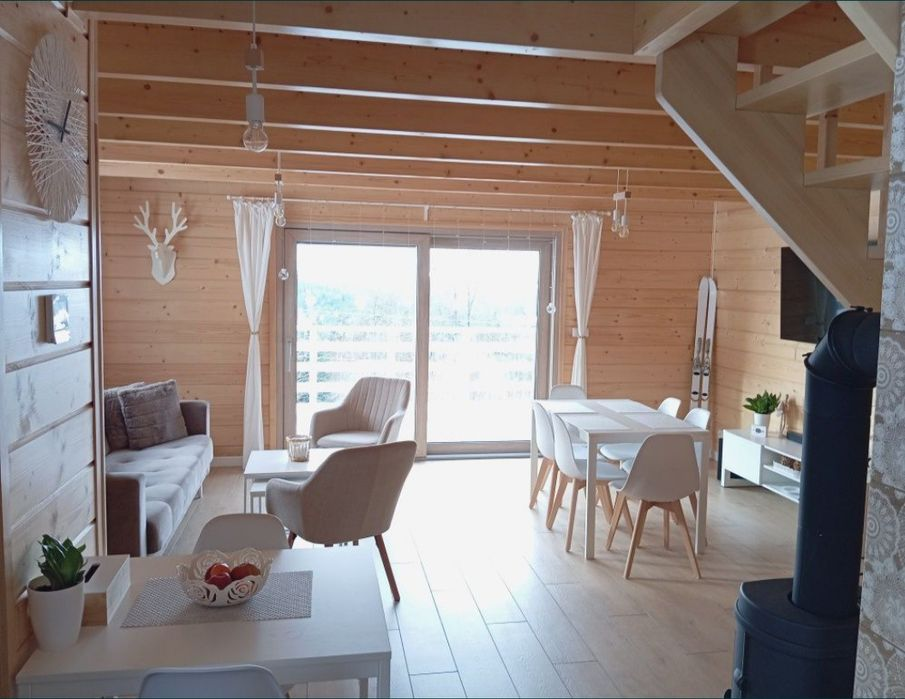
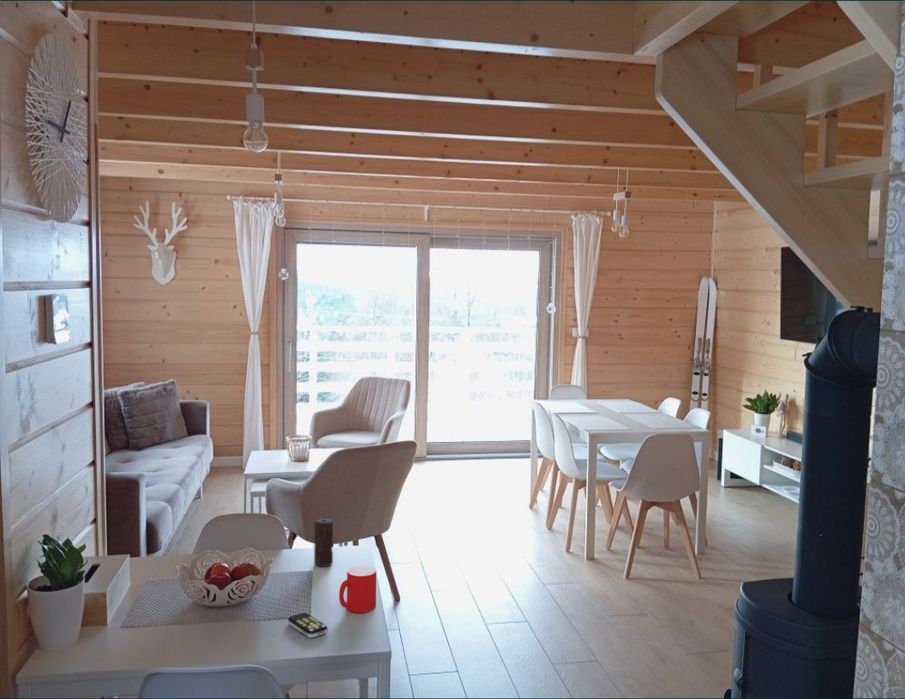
+ remote control (307, 624)
+ candle (323, 542)
+ cup (356, 590)
